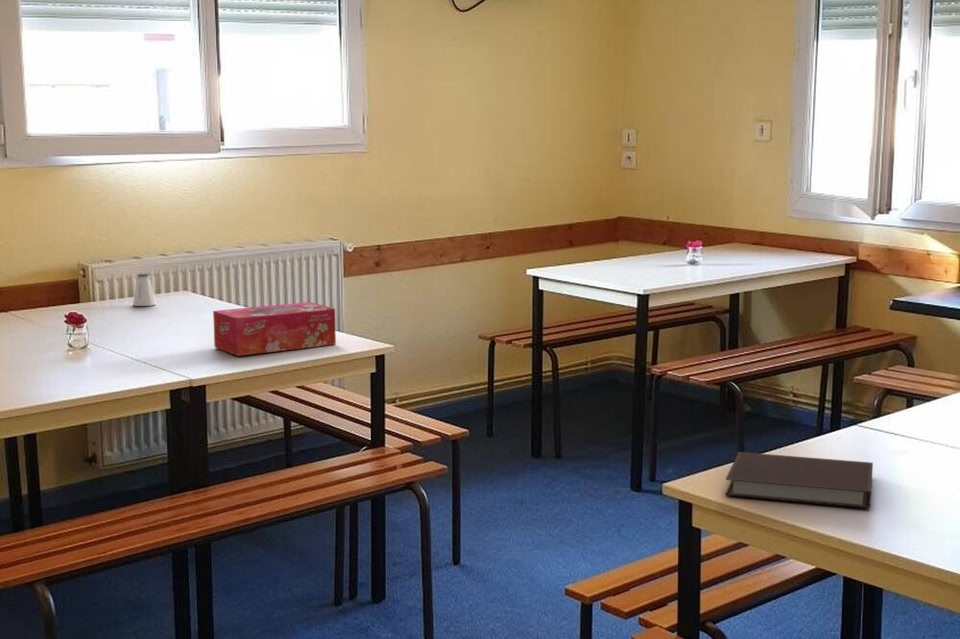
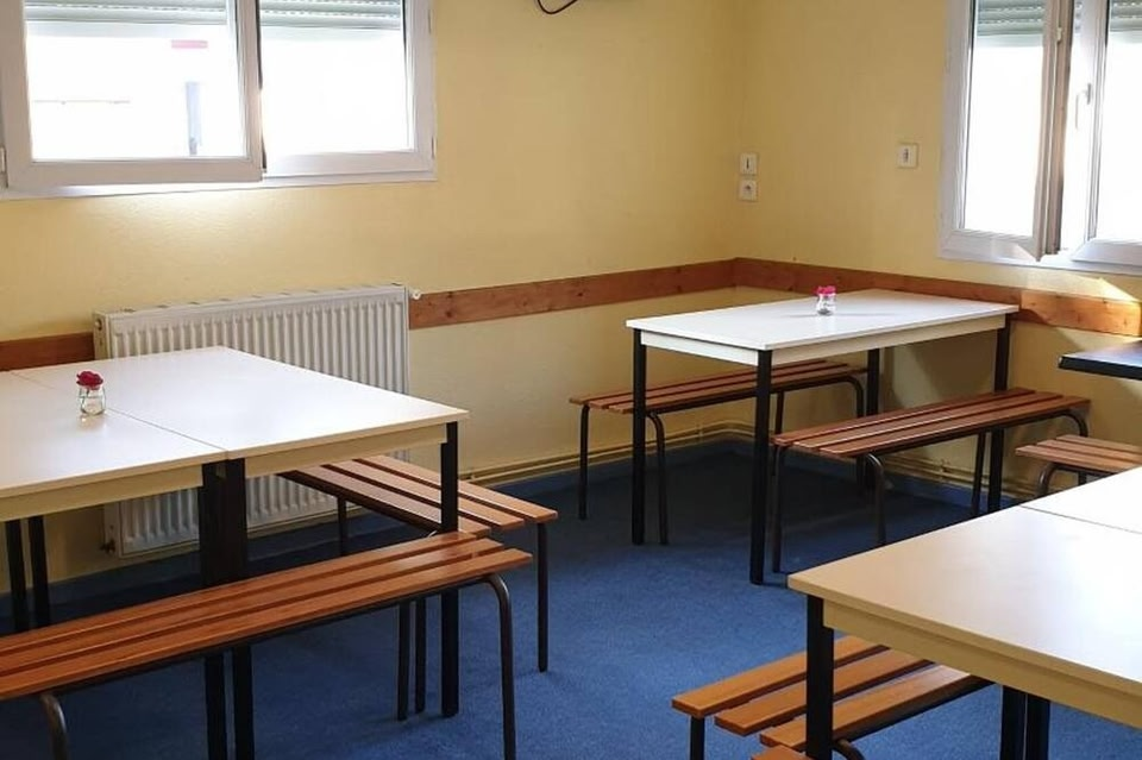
- saltshaker (143, 289)
- notebook (800, 477)
- tissue box (274, 327)
